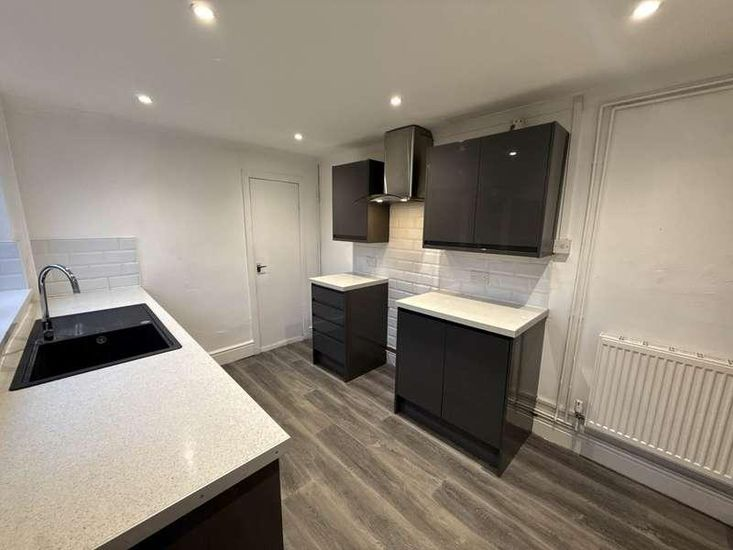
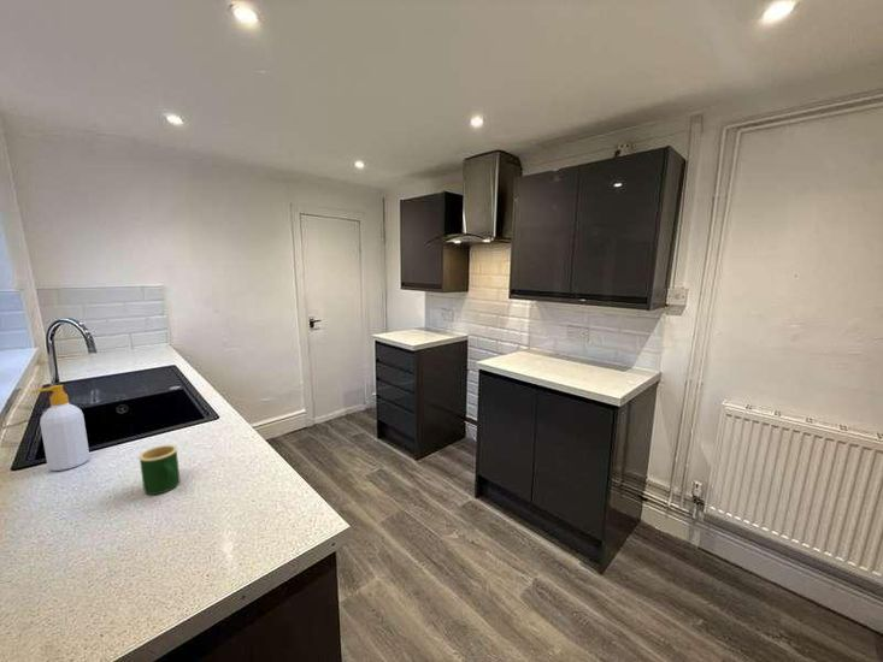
+ soap bottle (61, 425)
+ mug (163, 471)
